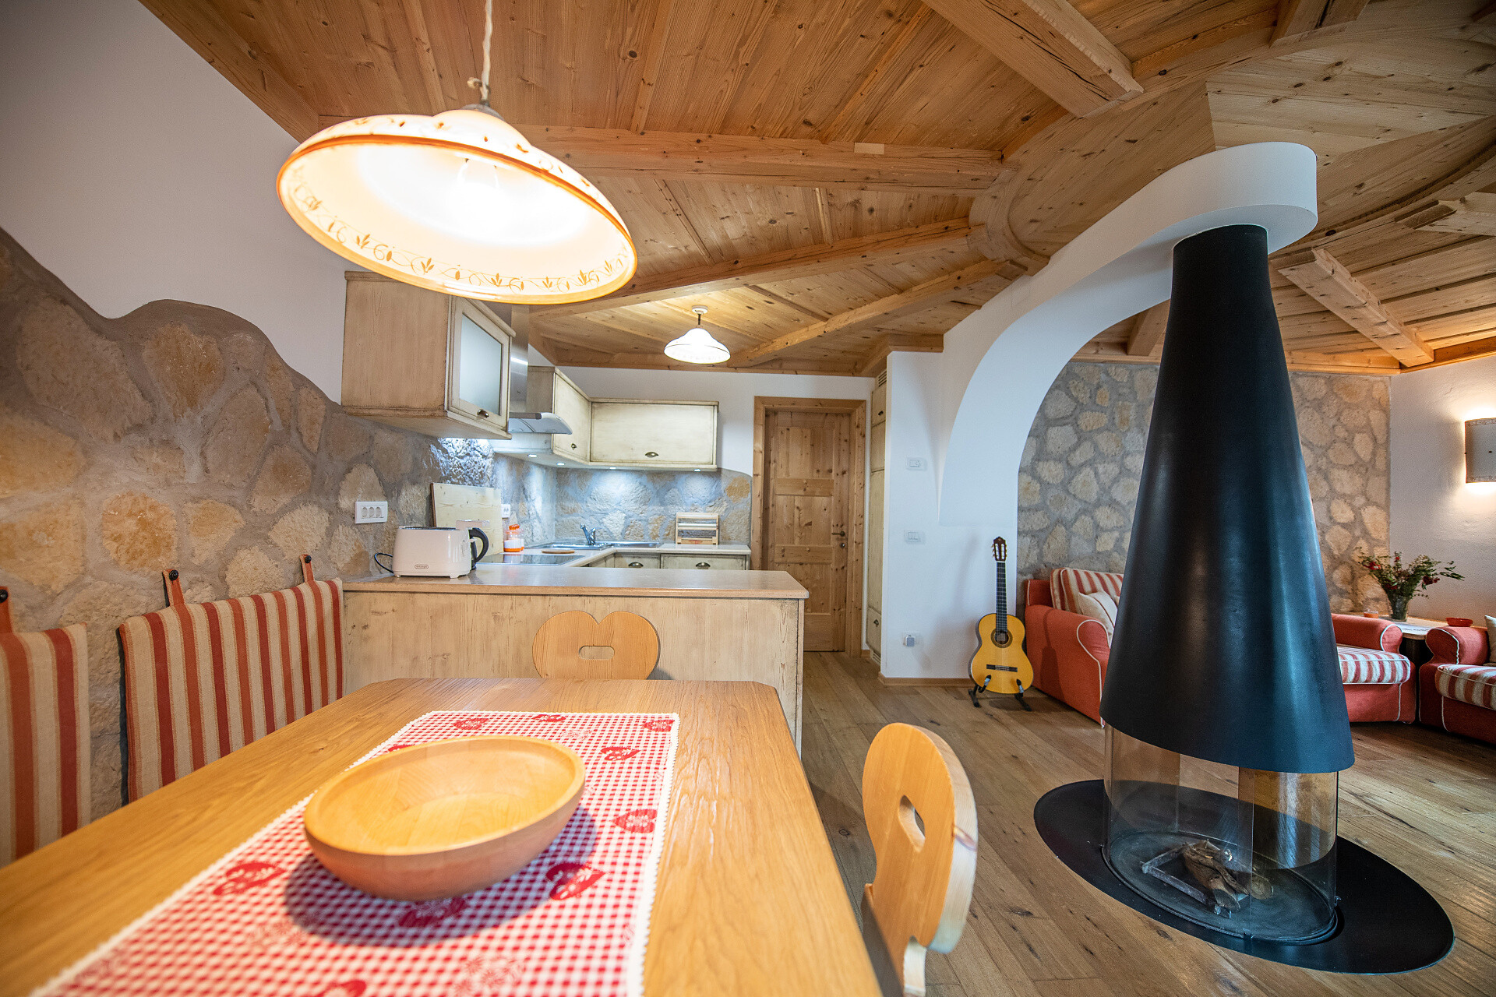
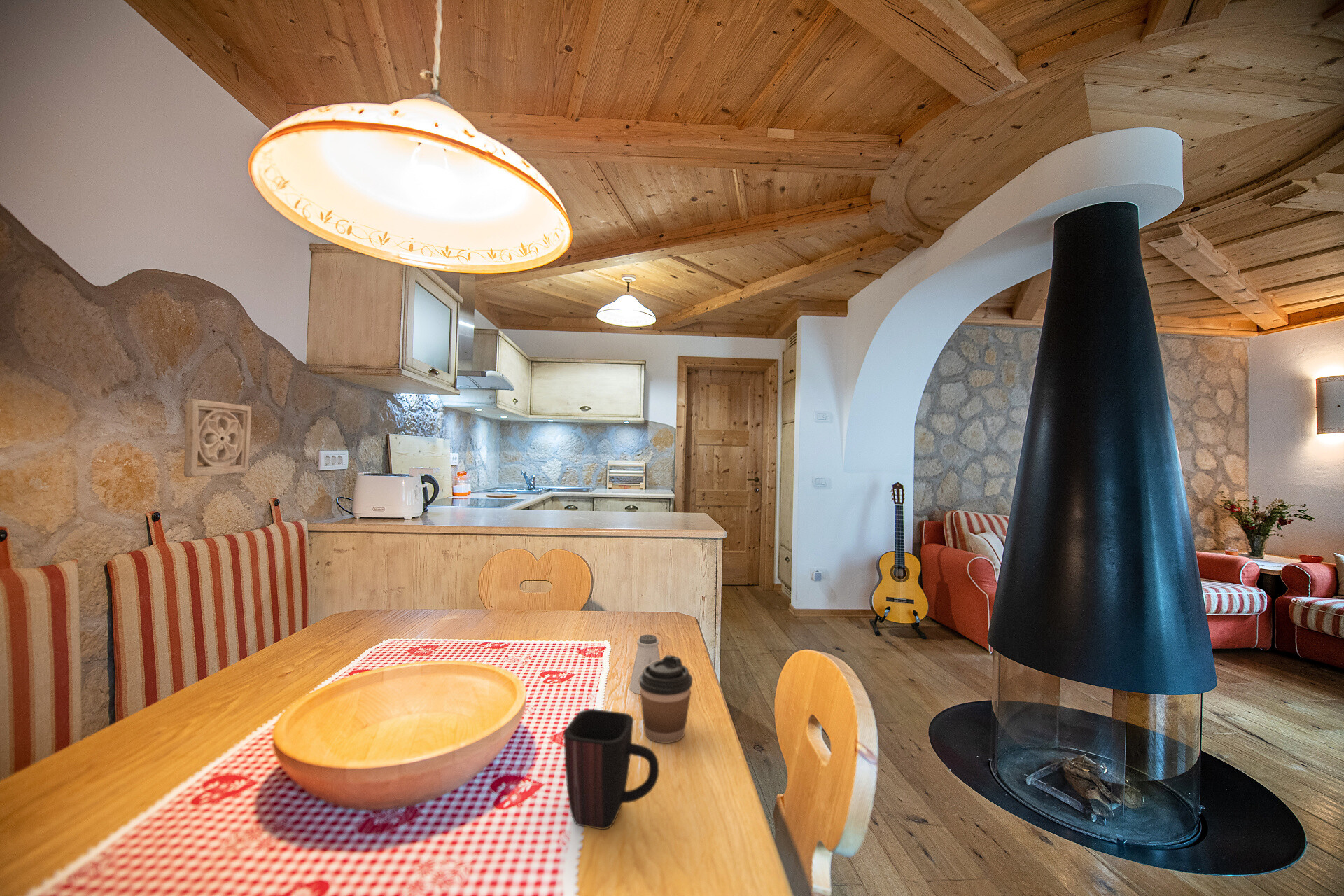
+ coffee cup (665, 696)
+ wall ornament (219, 439)
+ saltshaker (648, 662)
+ mug (610, 768)
